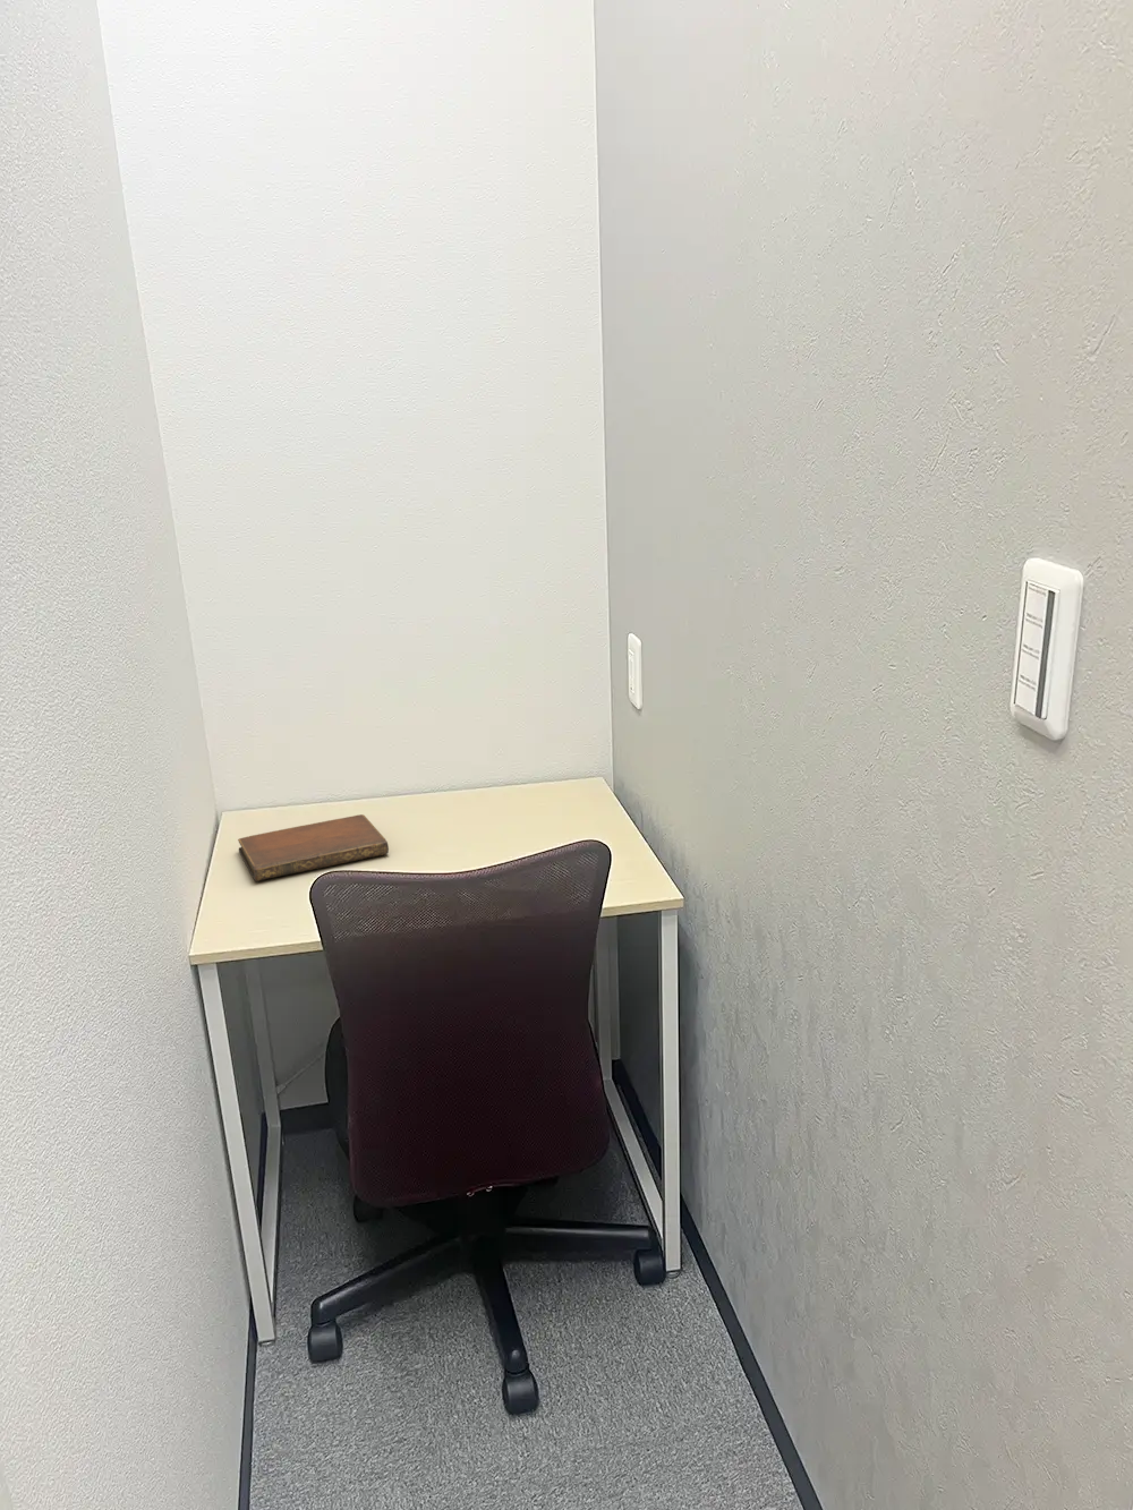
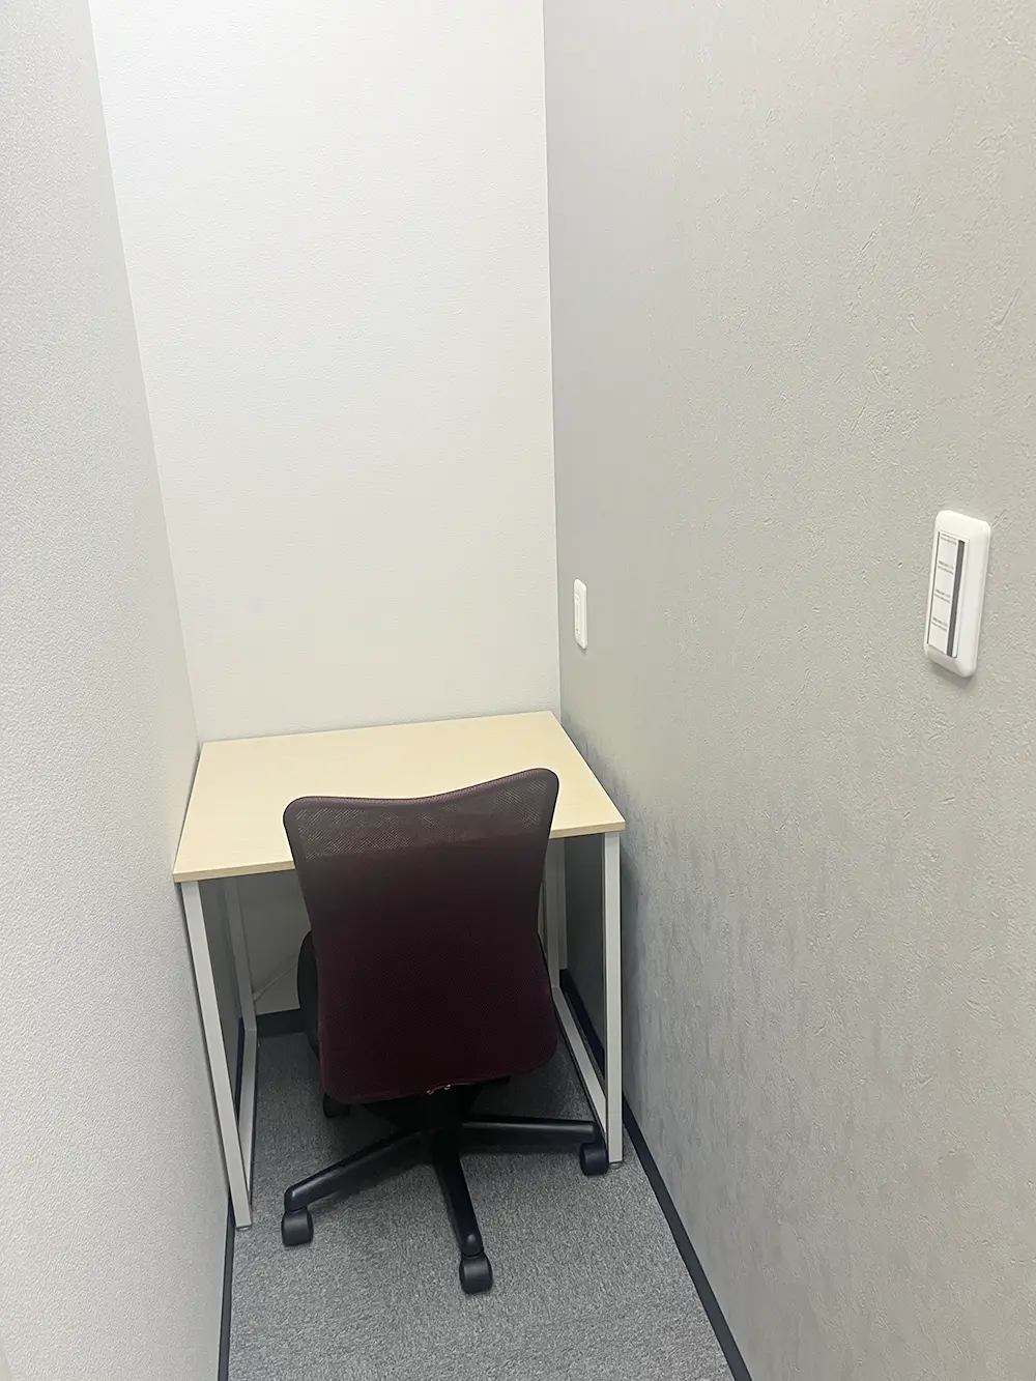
- notebook (312, 845)
